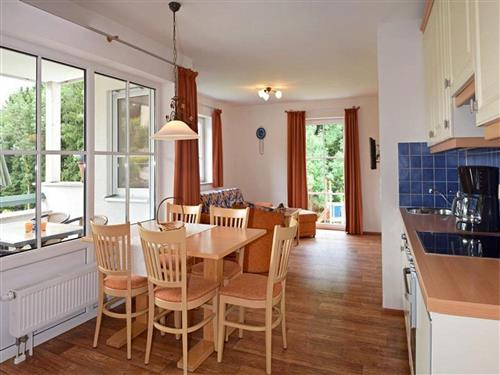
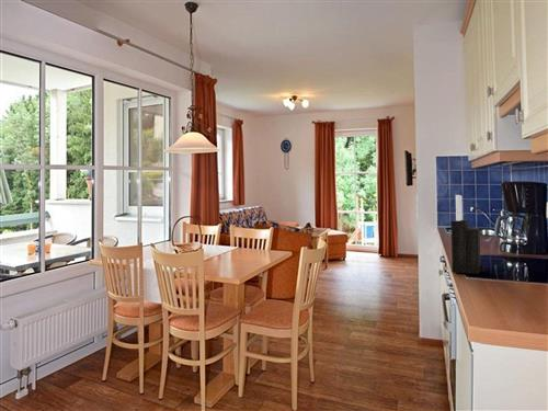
+ knife block (468, 232)
